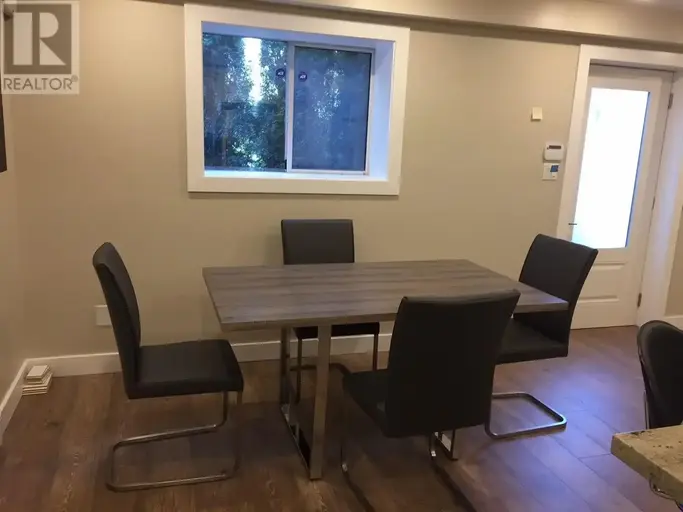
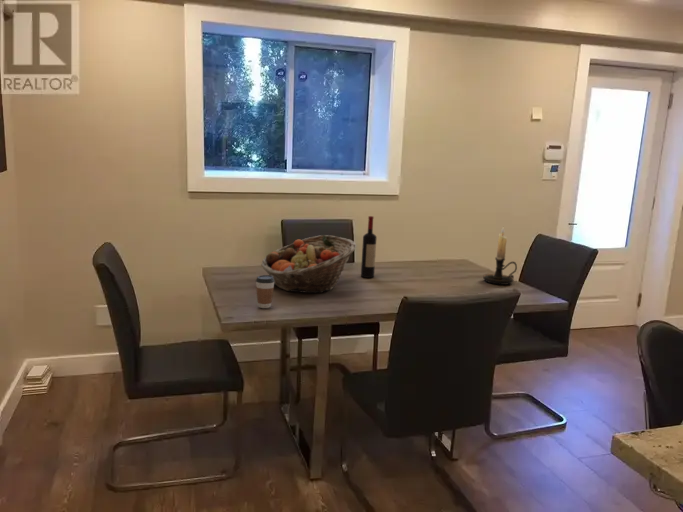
+ candle holder (504, 254)
+ wine bottle (369, 246)
+ fruit basket (308, 261)
+ coffee cup (264, 291)
